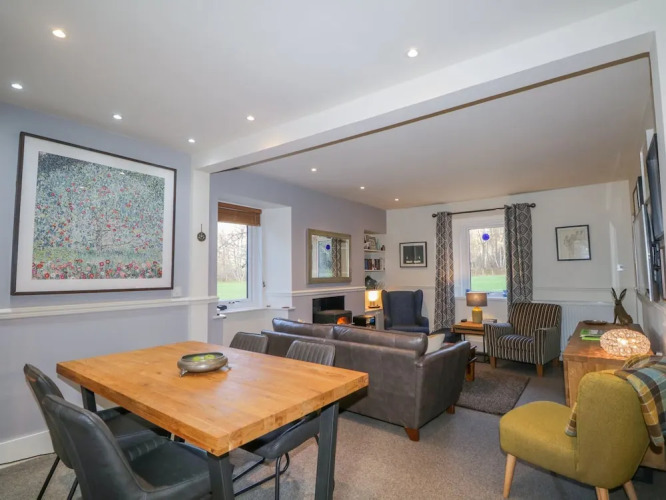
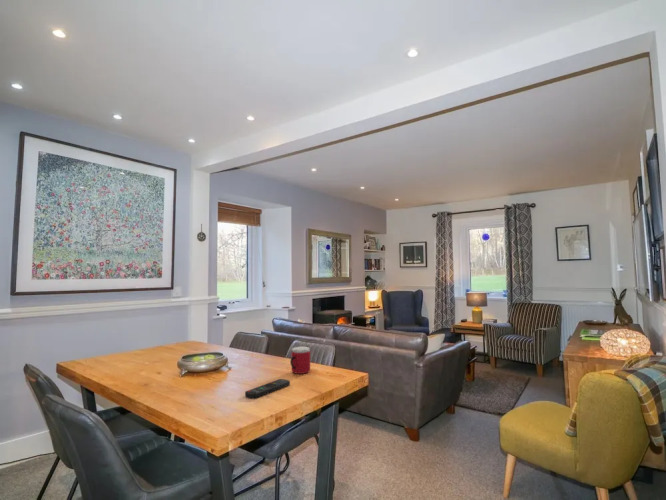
+ mug (298, 360)
+ remote control (268, 387)
